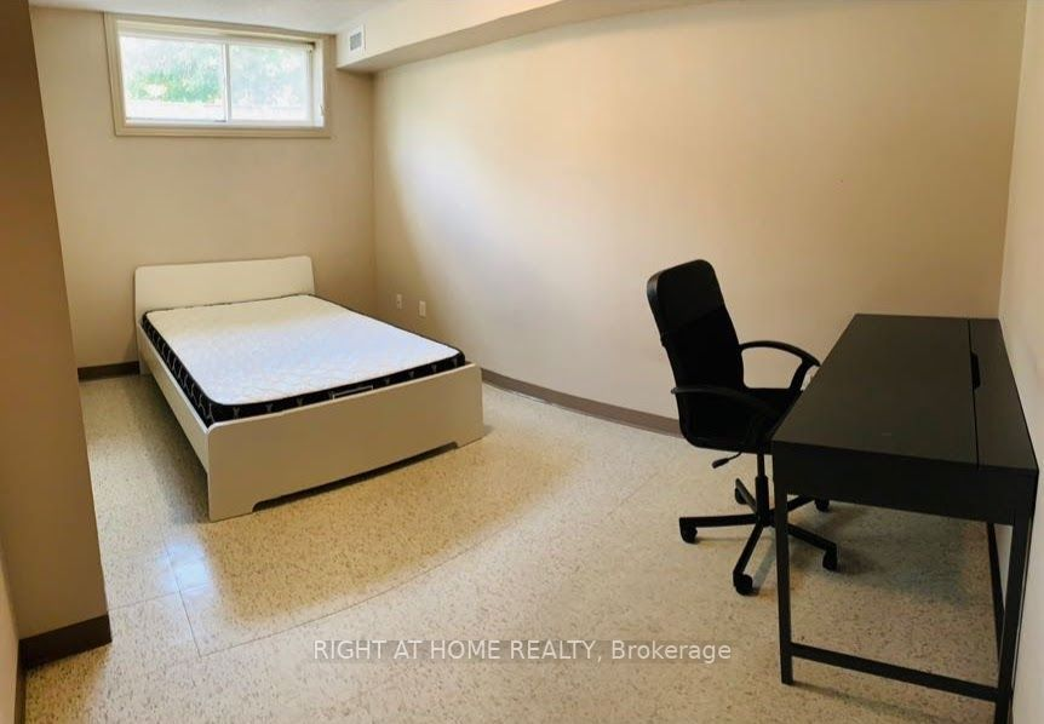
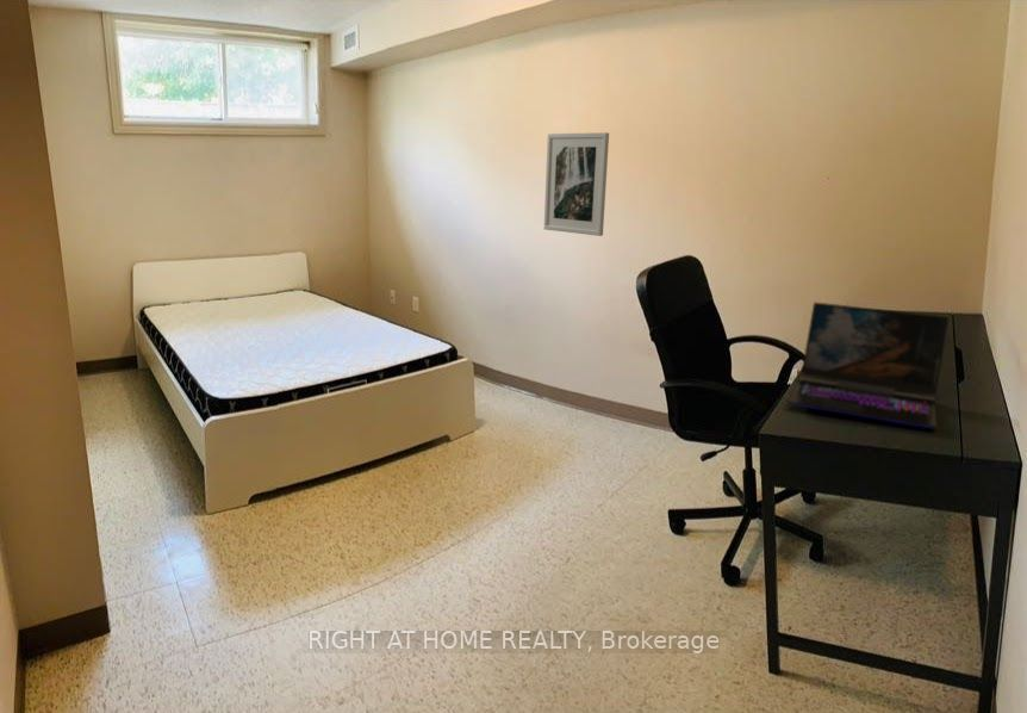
+ laptop (869, 360)
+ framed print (574, 184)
